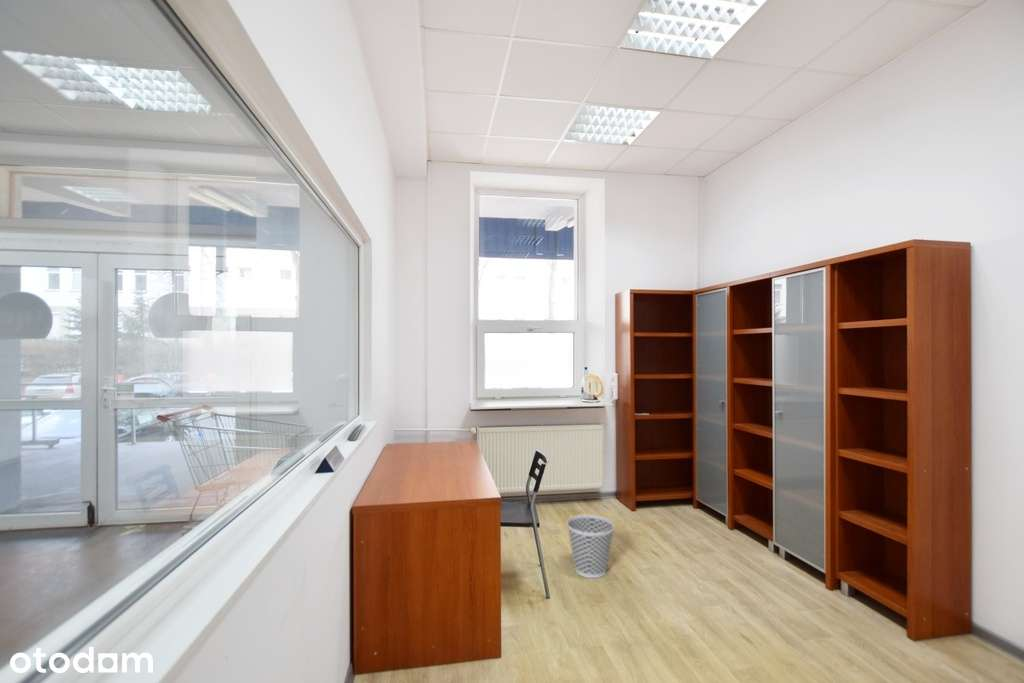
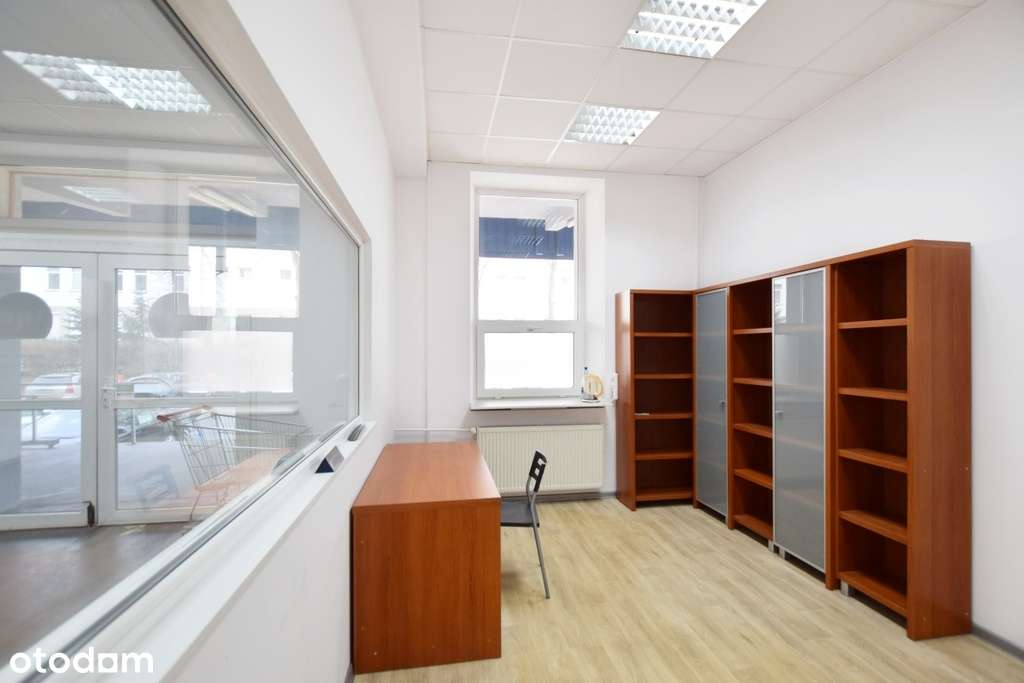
- wastebasket (590, 546)
